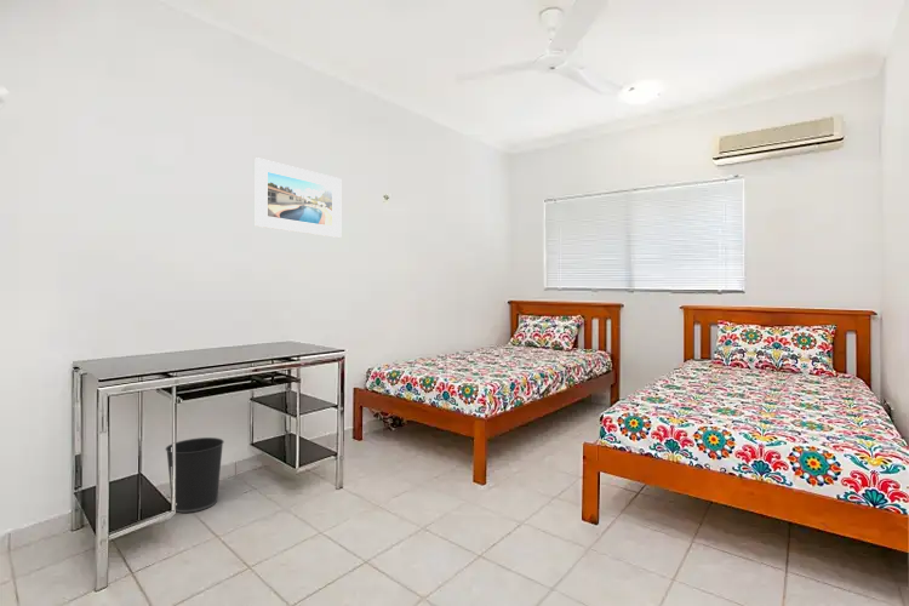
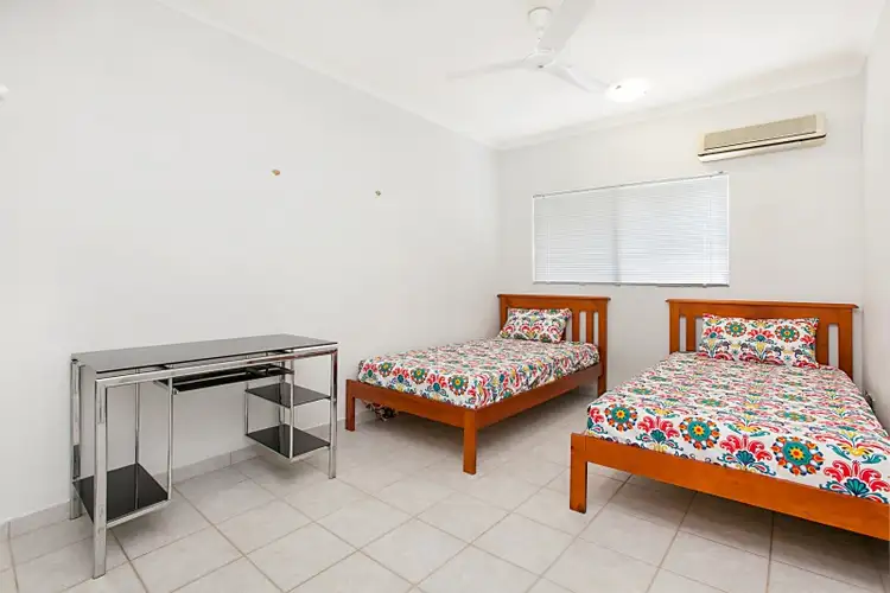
- wastebasket (195, 474)
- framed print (301, 200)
